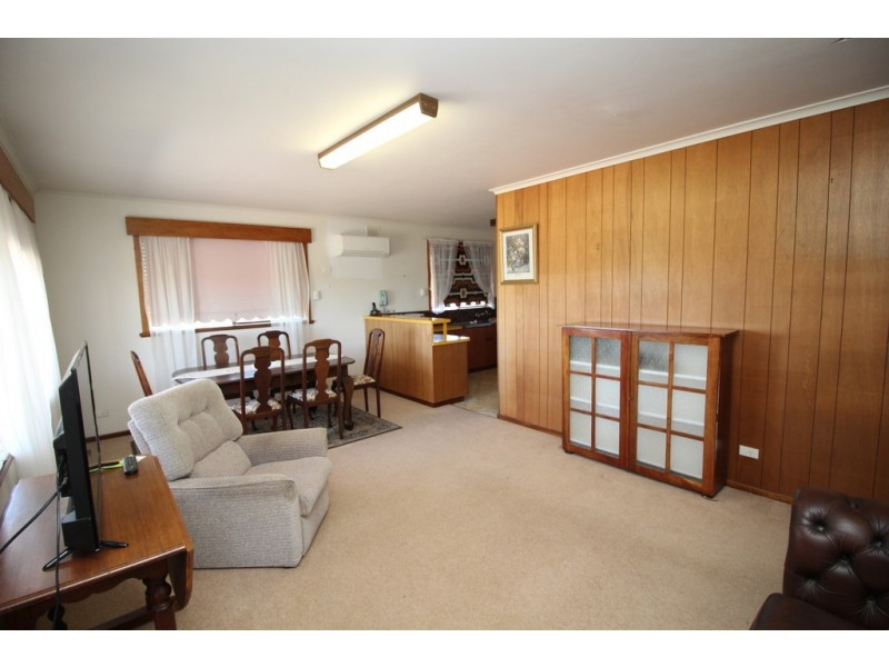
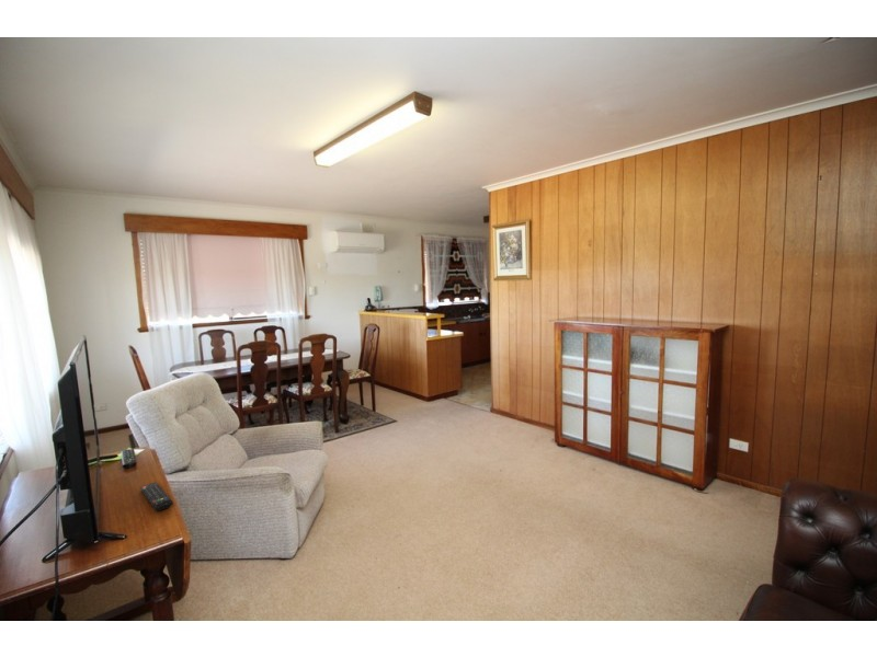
+ remote control (156, 495)
